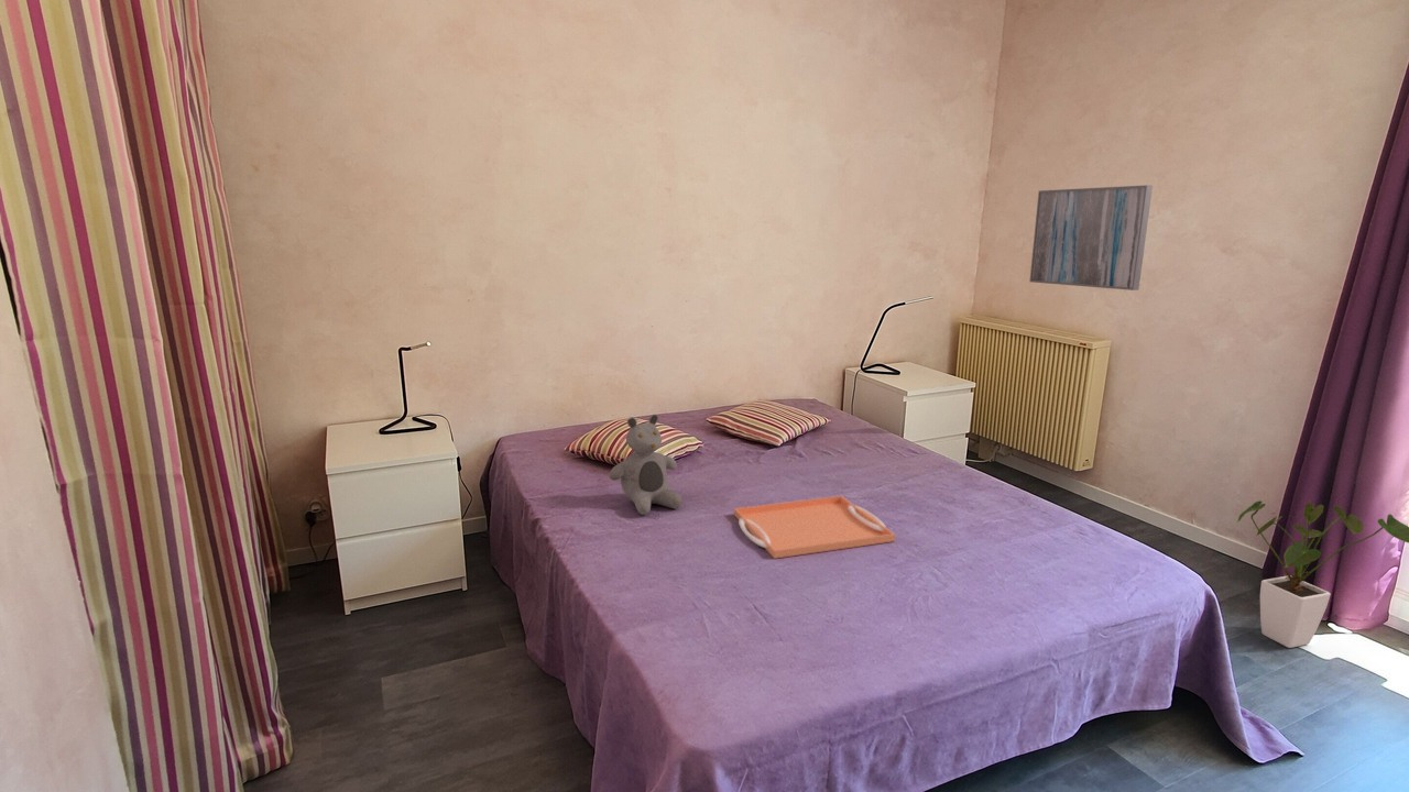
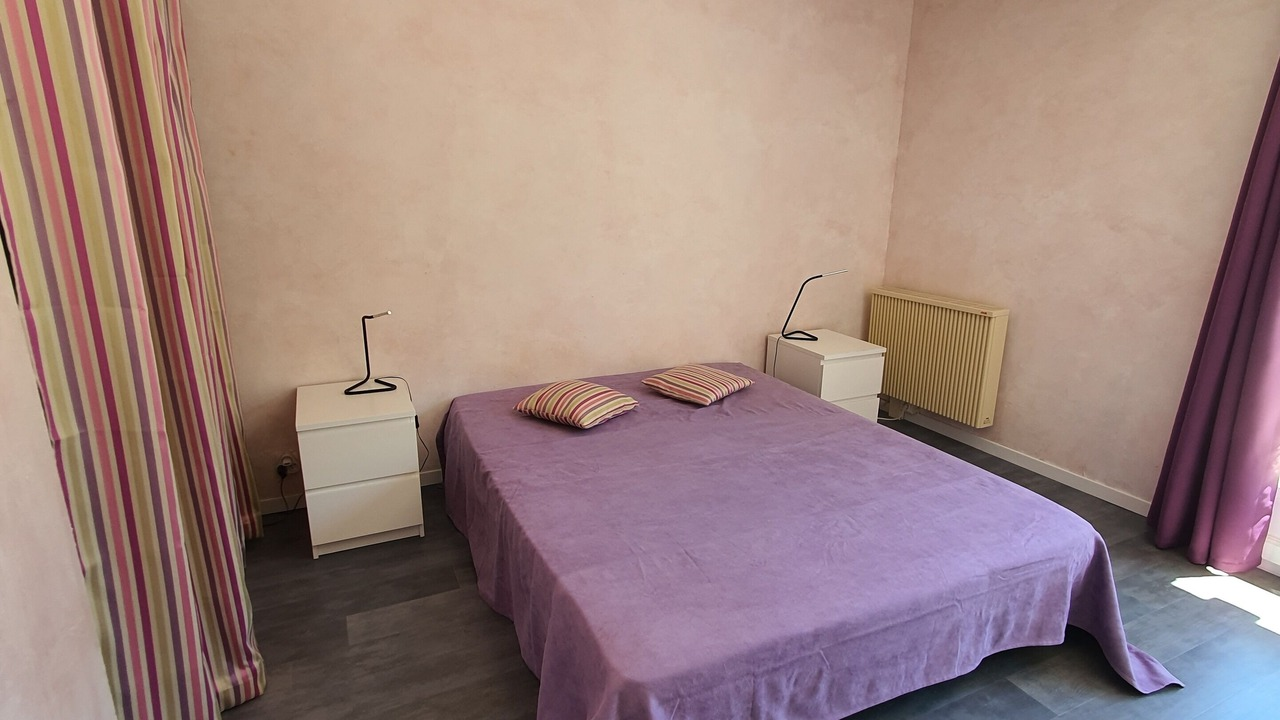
- teddy bear (648, 462)
- house plant (1310, 573)
- serving tray (810, 524)
- wall art (1085, 238)
